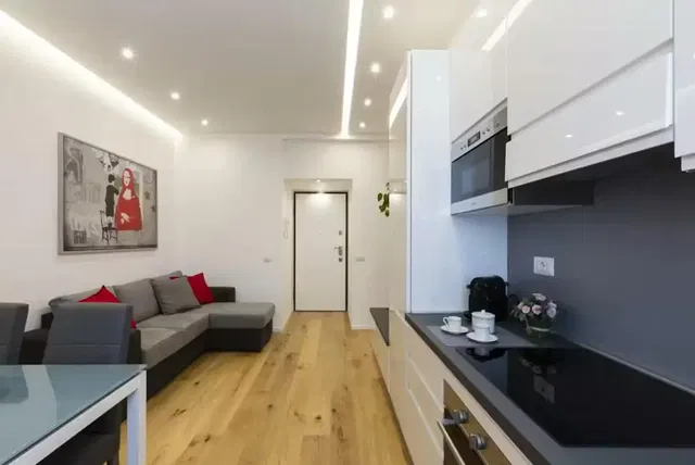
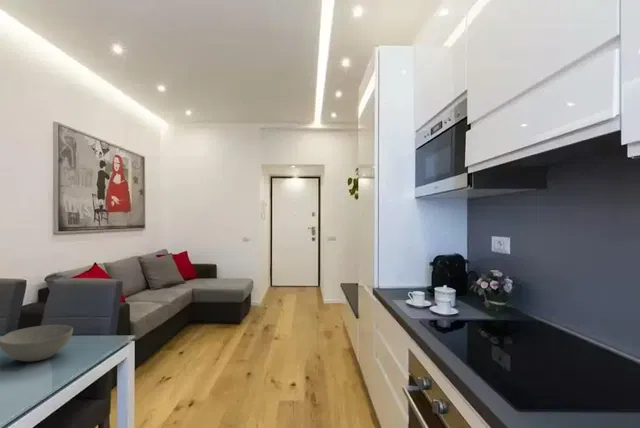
+ bowl (37, 345)
